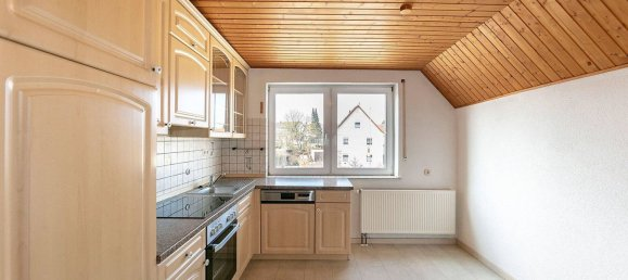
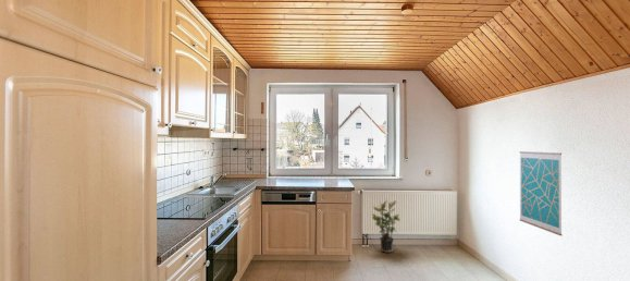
+ potted plant (384, 224)
+ wall art (539, 190)
